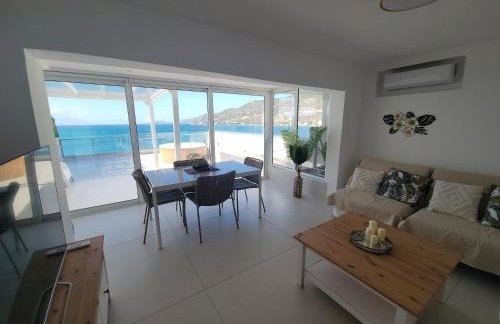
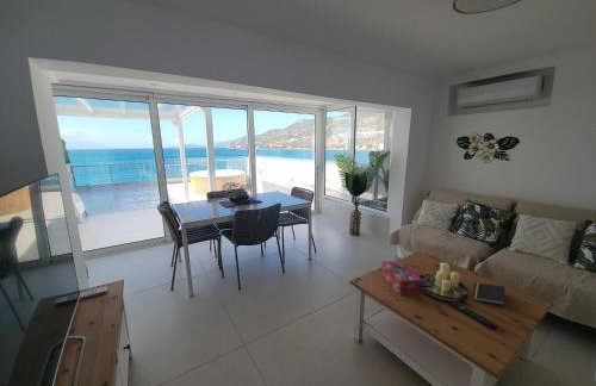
+ notepad (488, 292)
+ remote control (472, 315)
+ tissue box (399, 276)
